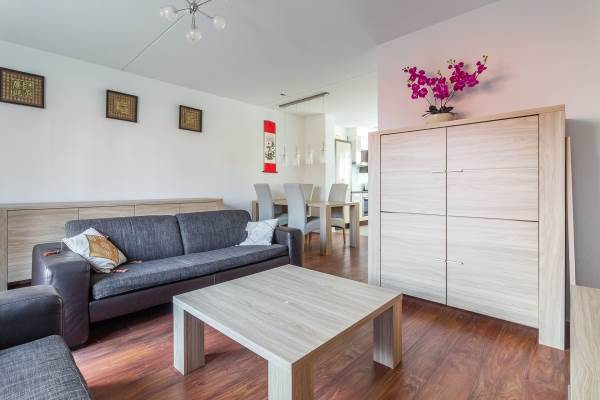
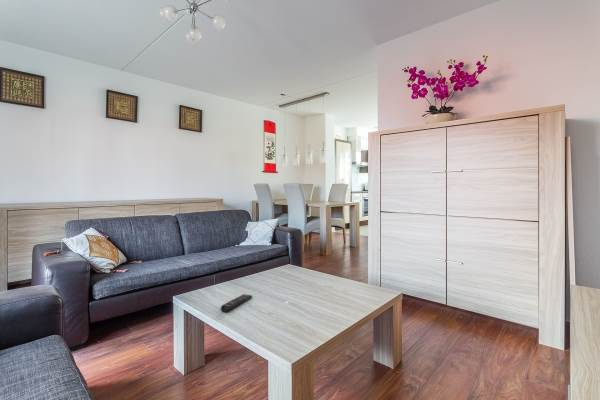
+ remote control (237, 301)
